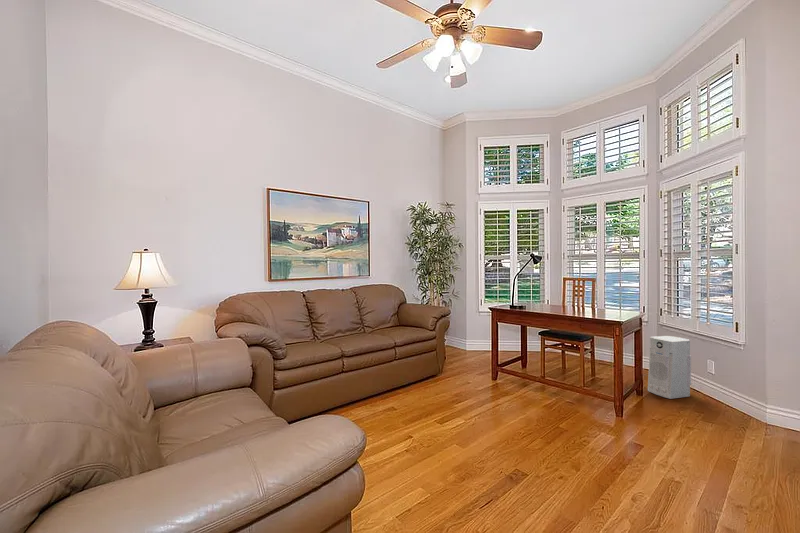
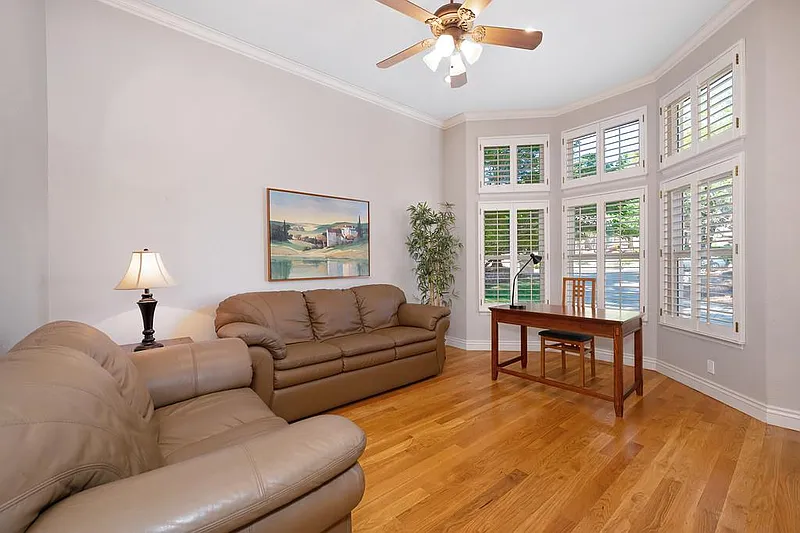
- air purifier (669, 365)
